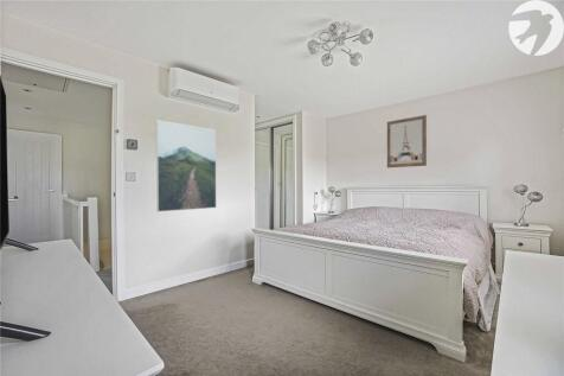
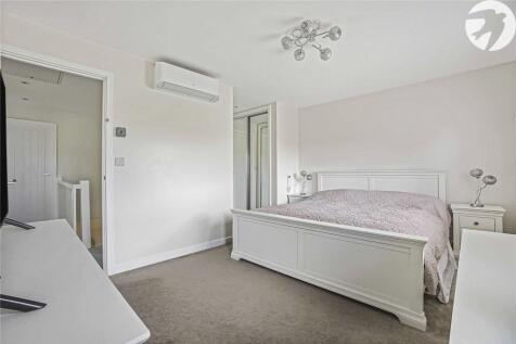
- wall art (405, 142)
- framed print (188, 167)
